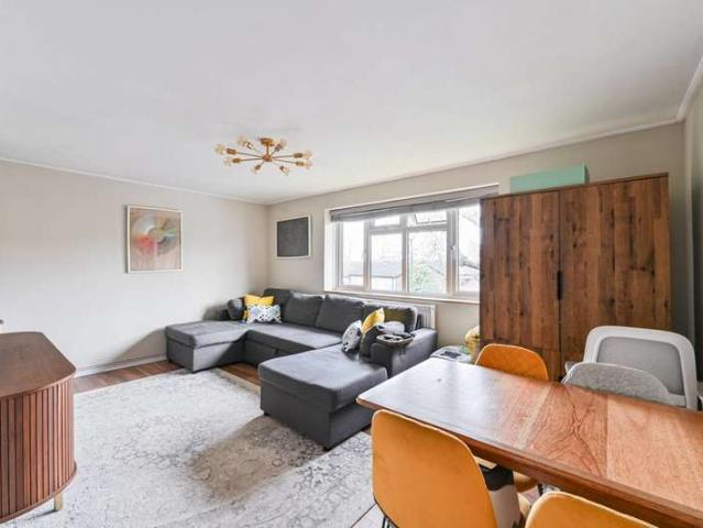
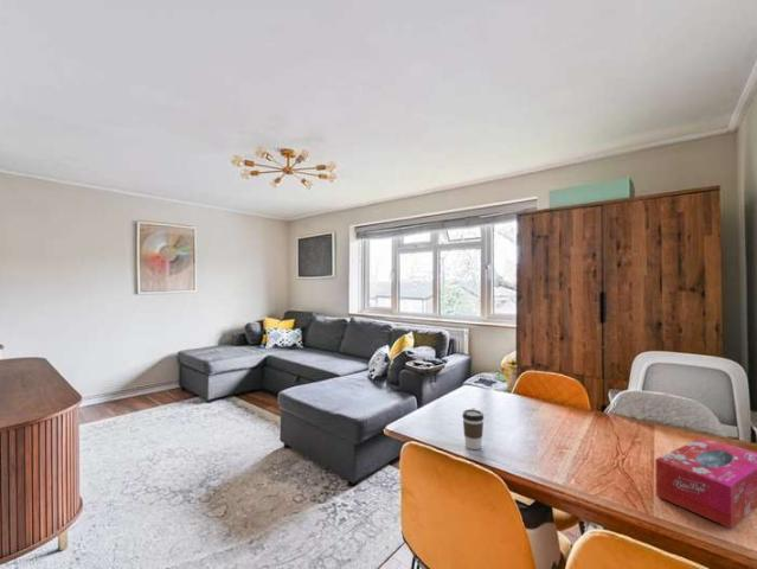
+ coffee cup (473, 429)
+ tissue box (714, 477)
